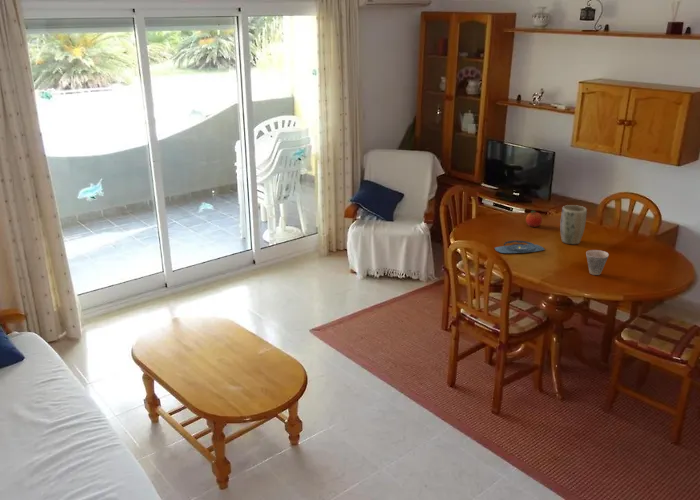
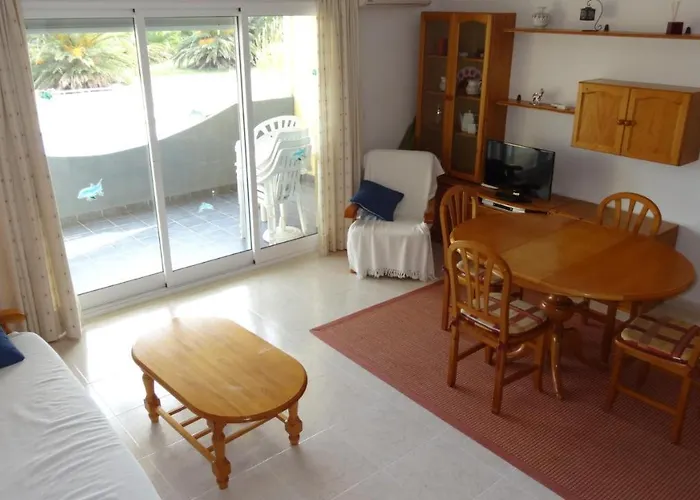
- fruit (534, 218)
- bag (520, 241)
- cup (595, 263)
- plant pot (572, 225)
